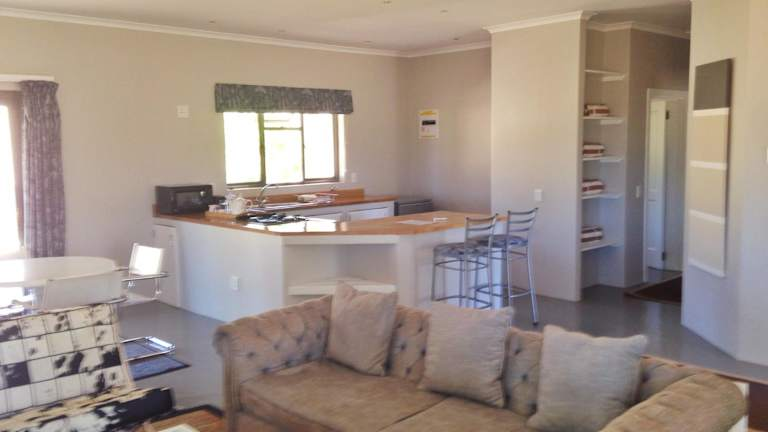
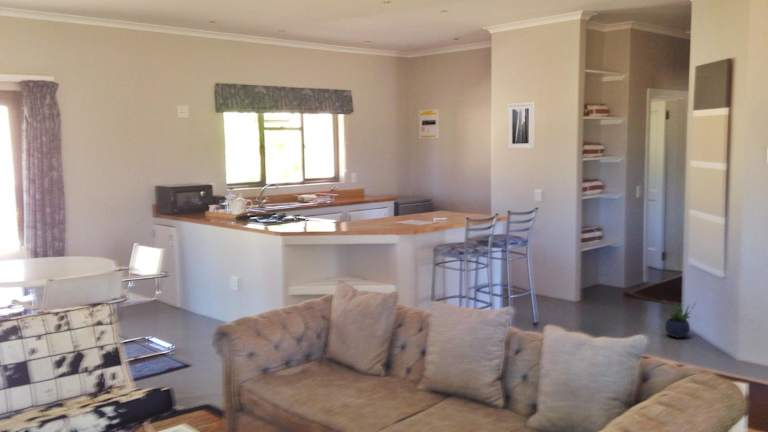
+ potted plant (679, 318)
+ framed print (520, 126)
